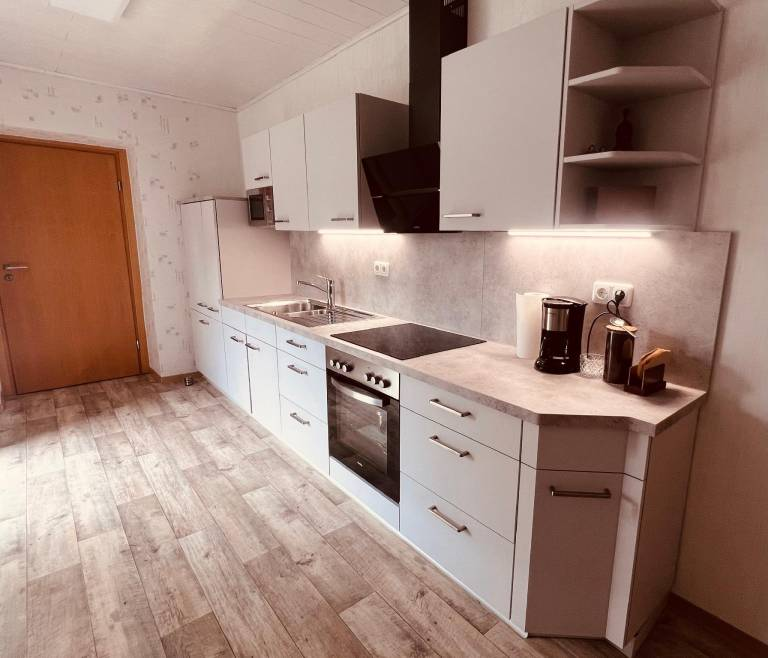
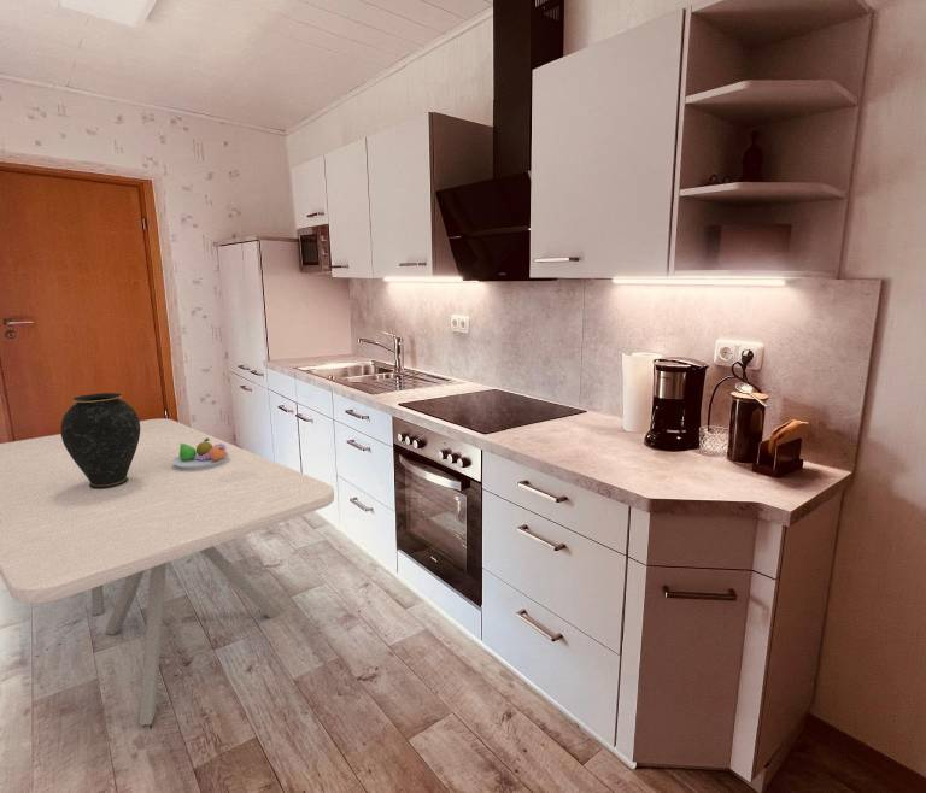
+ dining table (131, 540)
+ fruit bowl (199, 452)
+ vase (102, 440)
